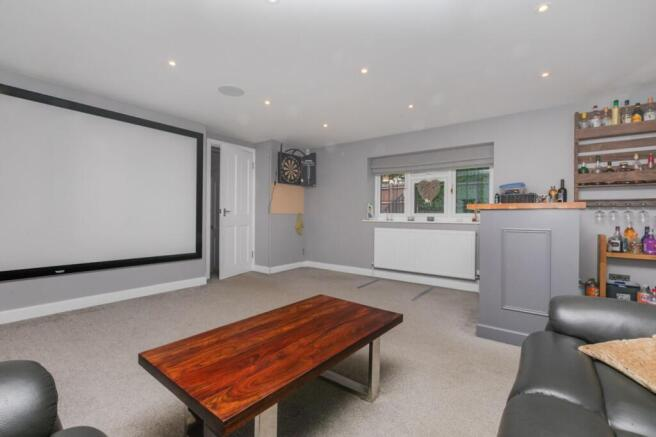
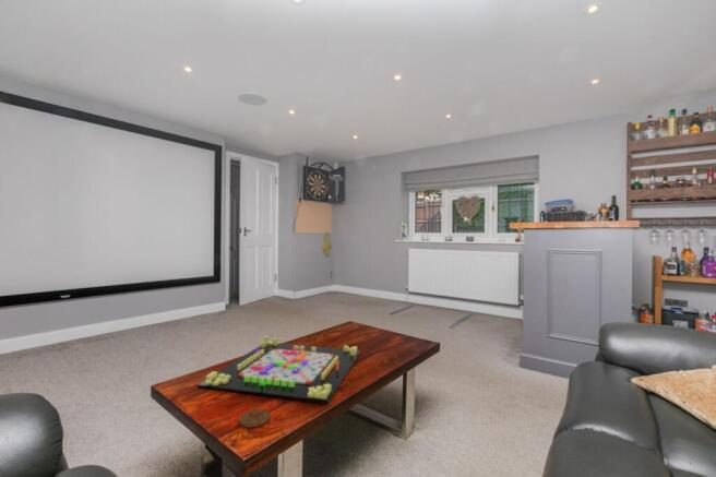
+ coaster (254, 417)
+ gameboard (289, 361)
